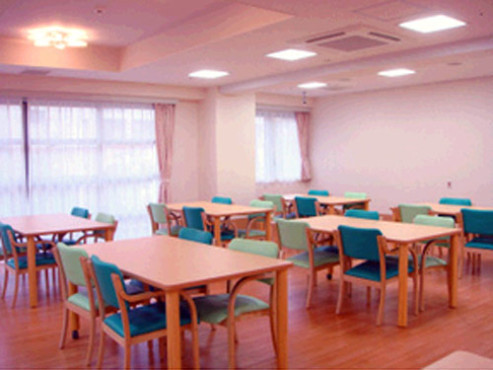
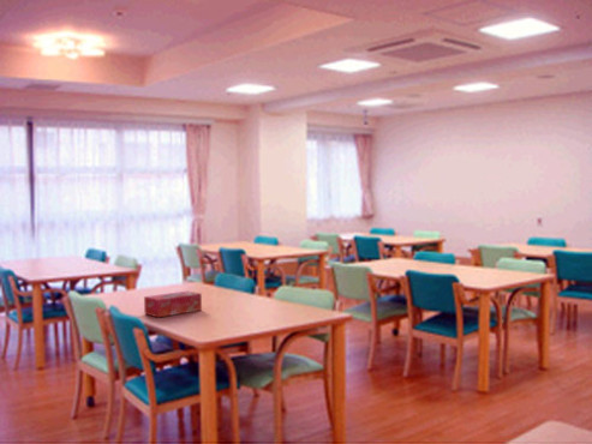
+ tissue box (173, 304)
